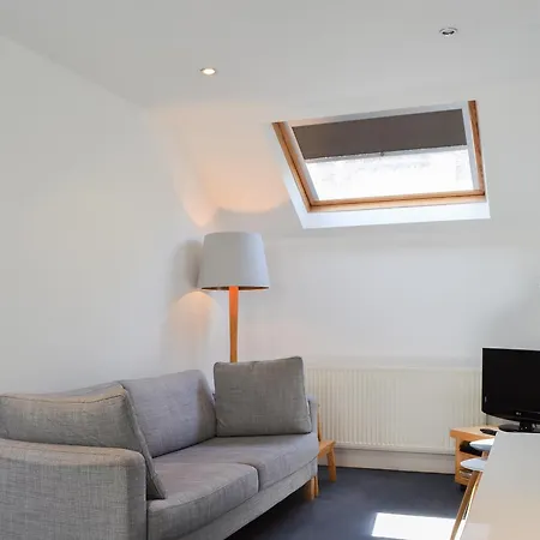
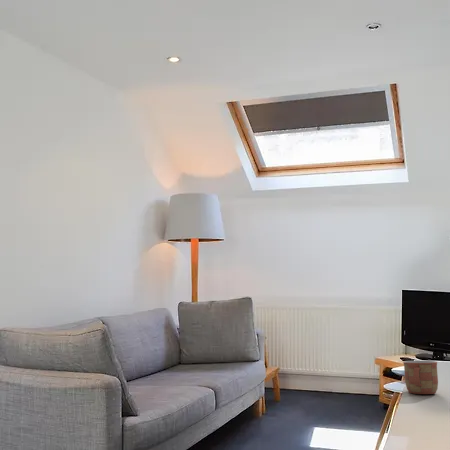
+ mug (420, 377)
